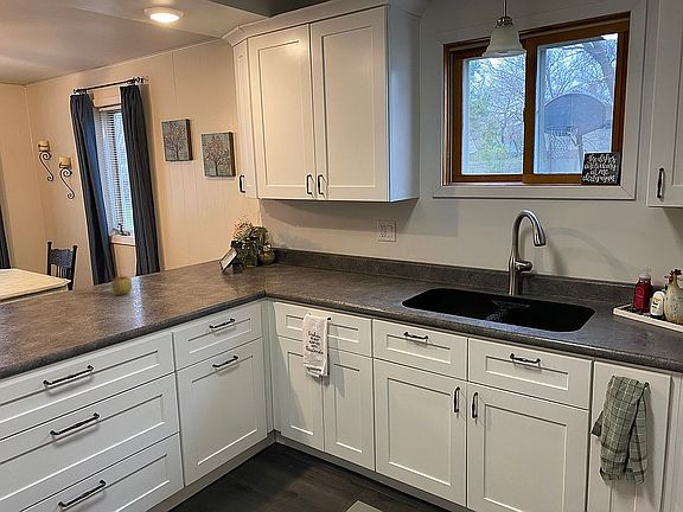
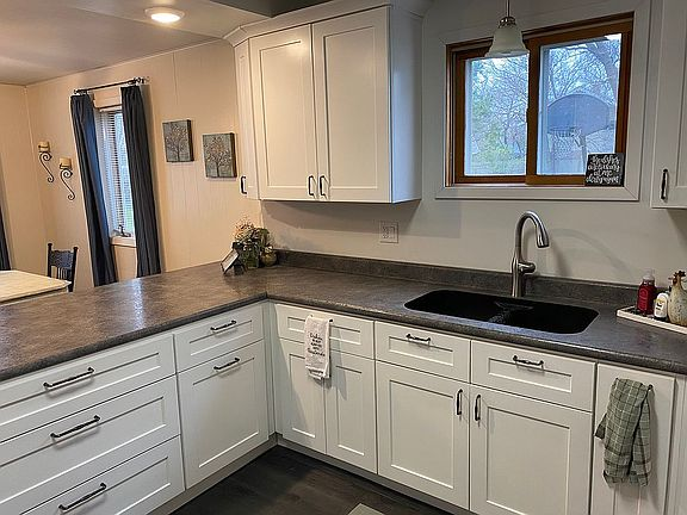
- apple (121, 283)
